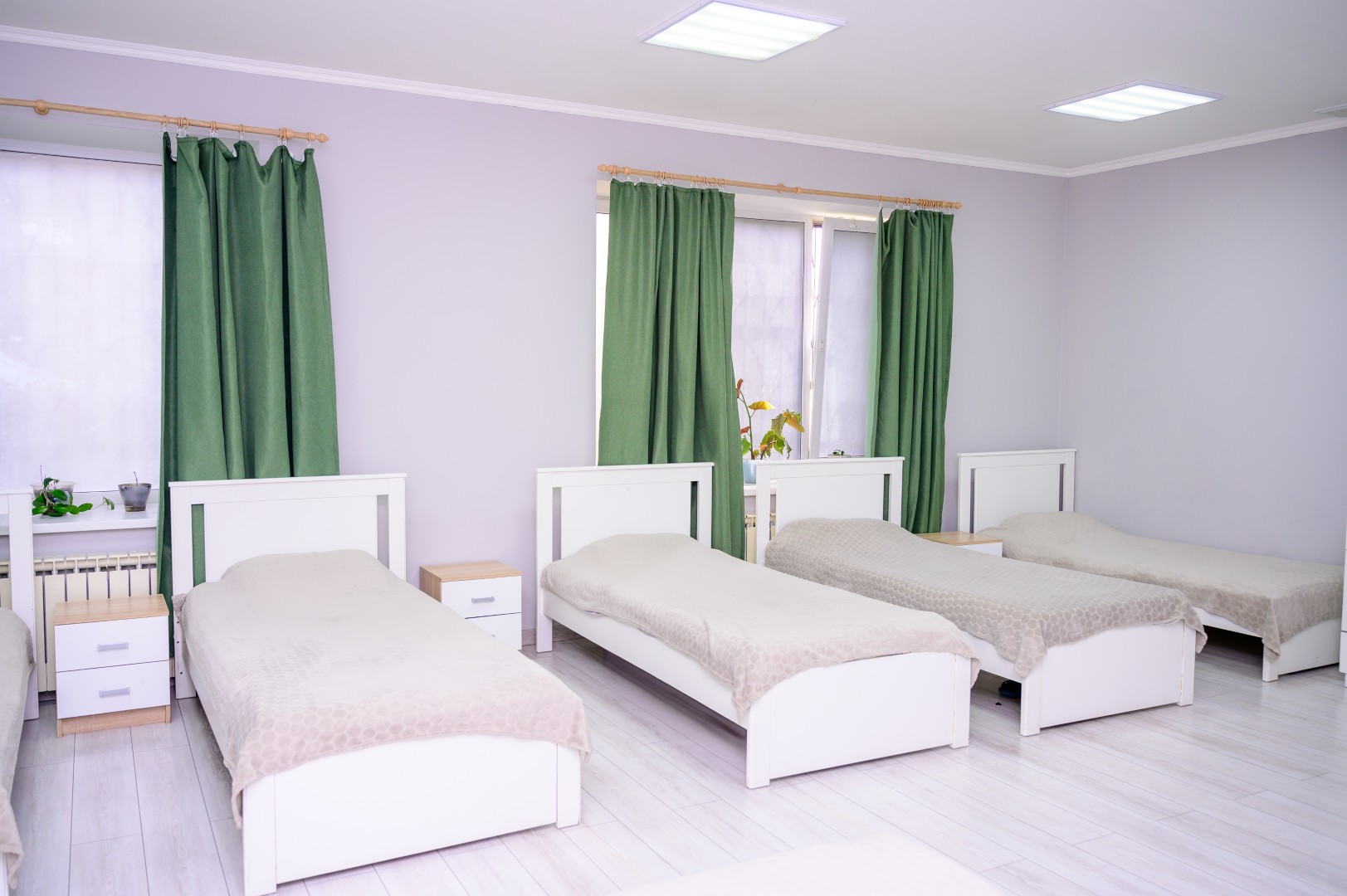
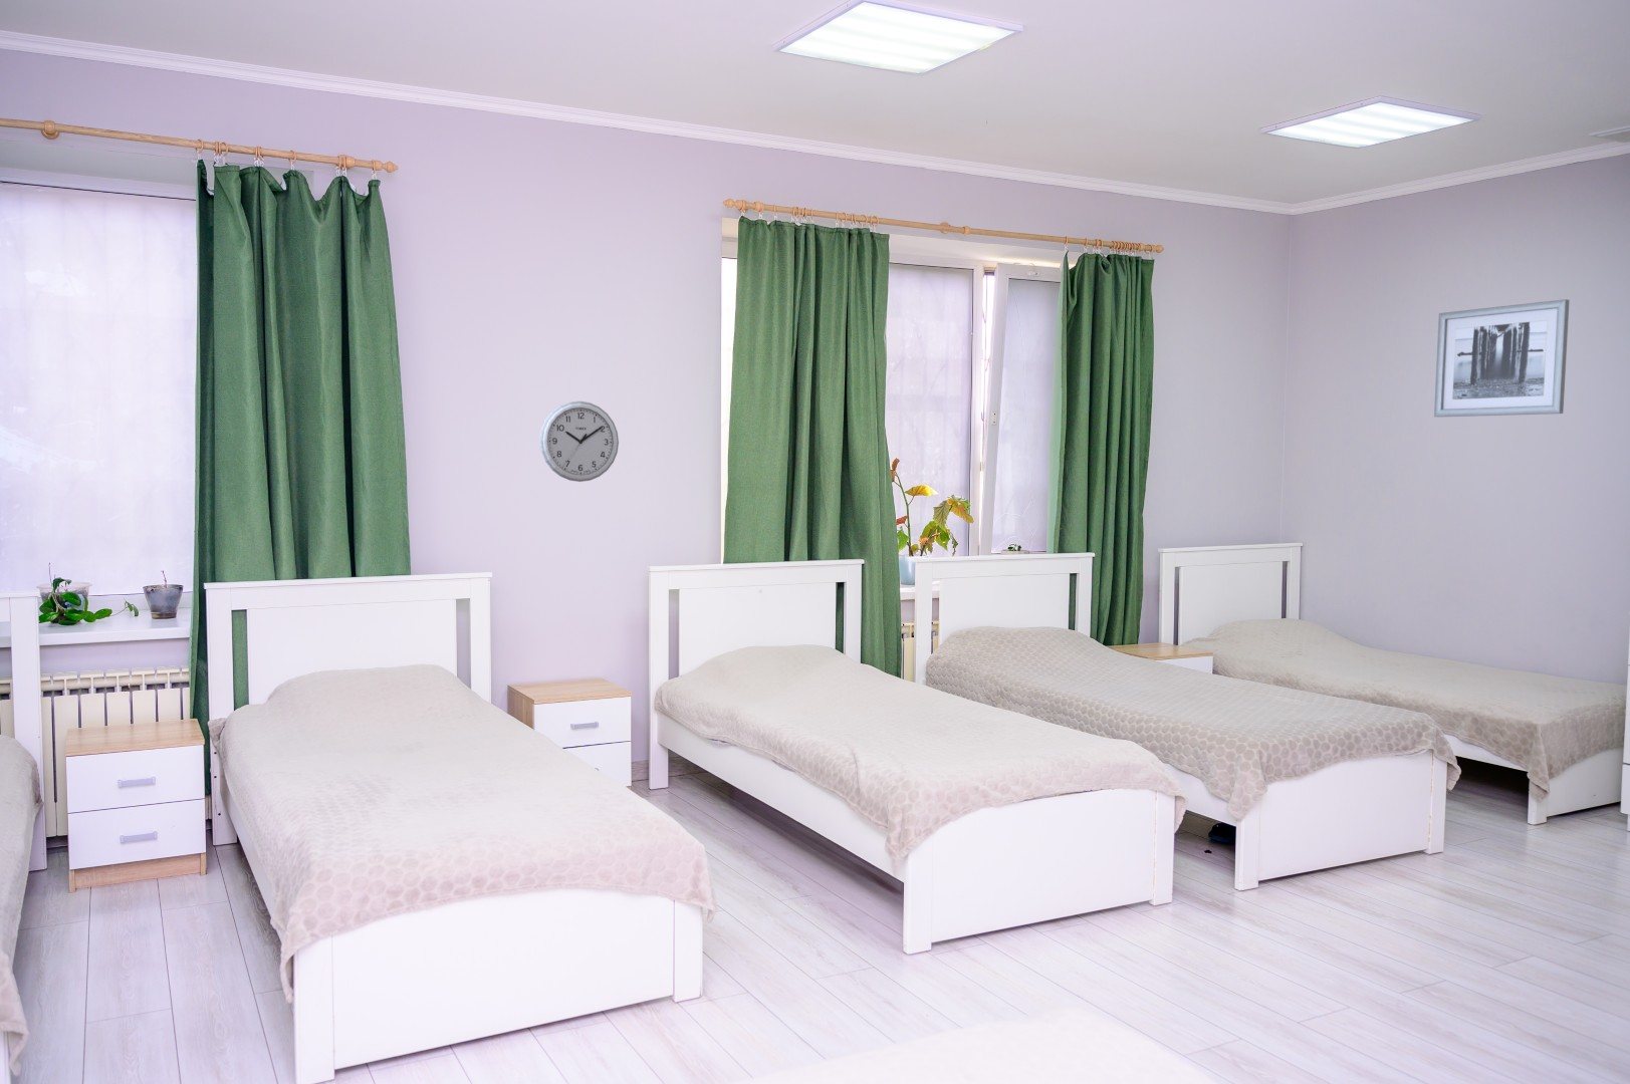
+ wall art (1497, 361)
+ wall clock (580, 440)
